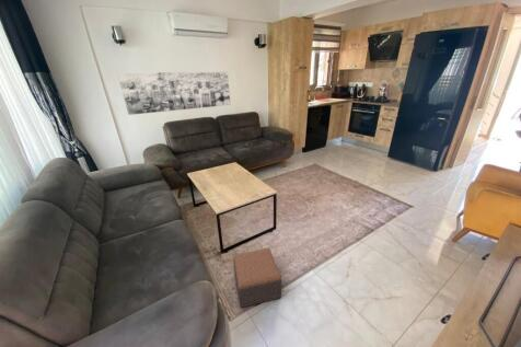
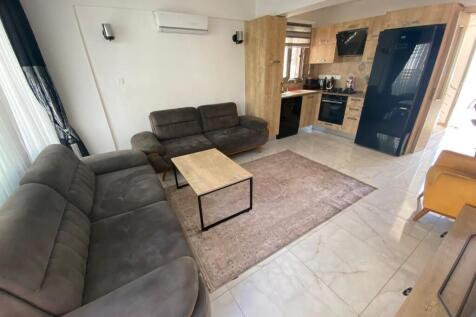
- wall art (182, 91)
- footstool (256, 274)
